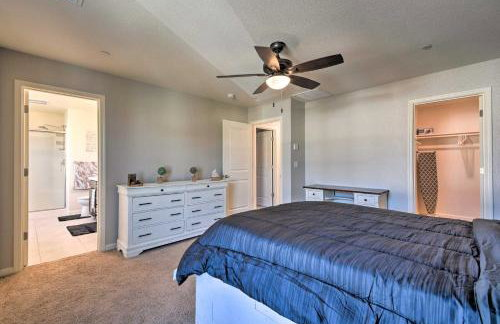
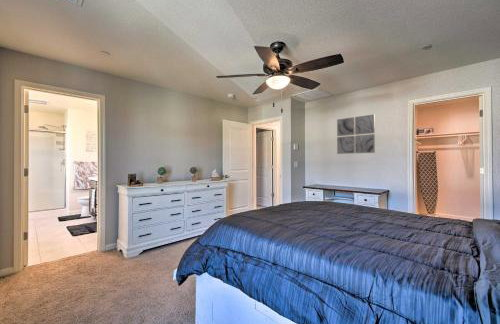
+ wall art (354, 134)
